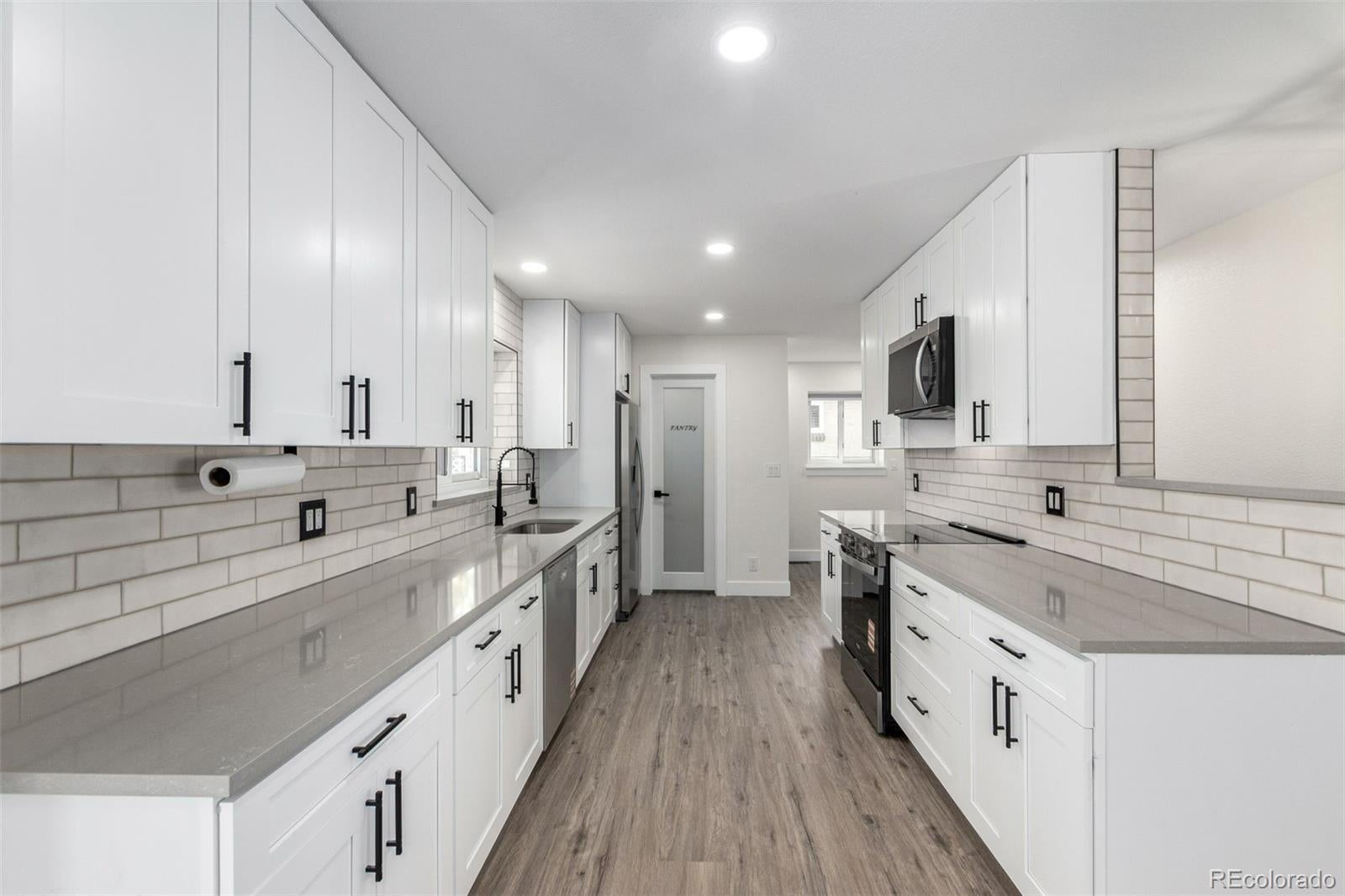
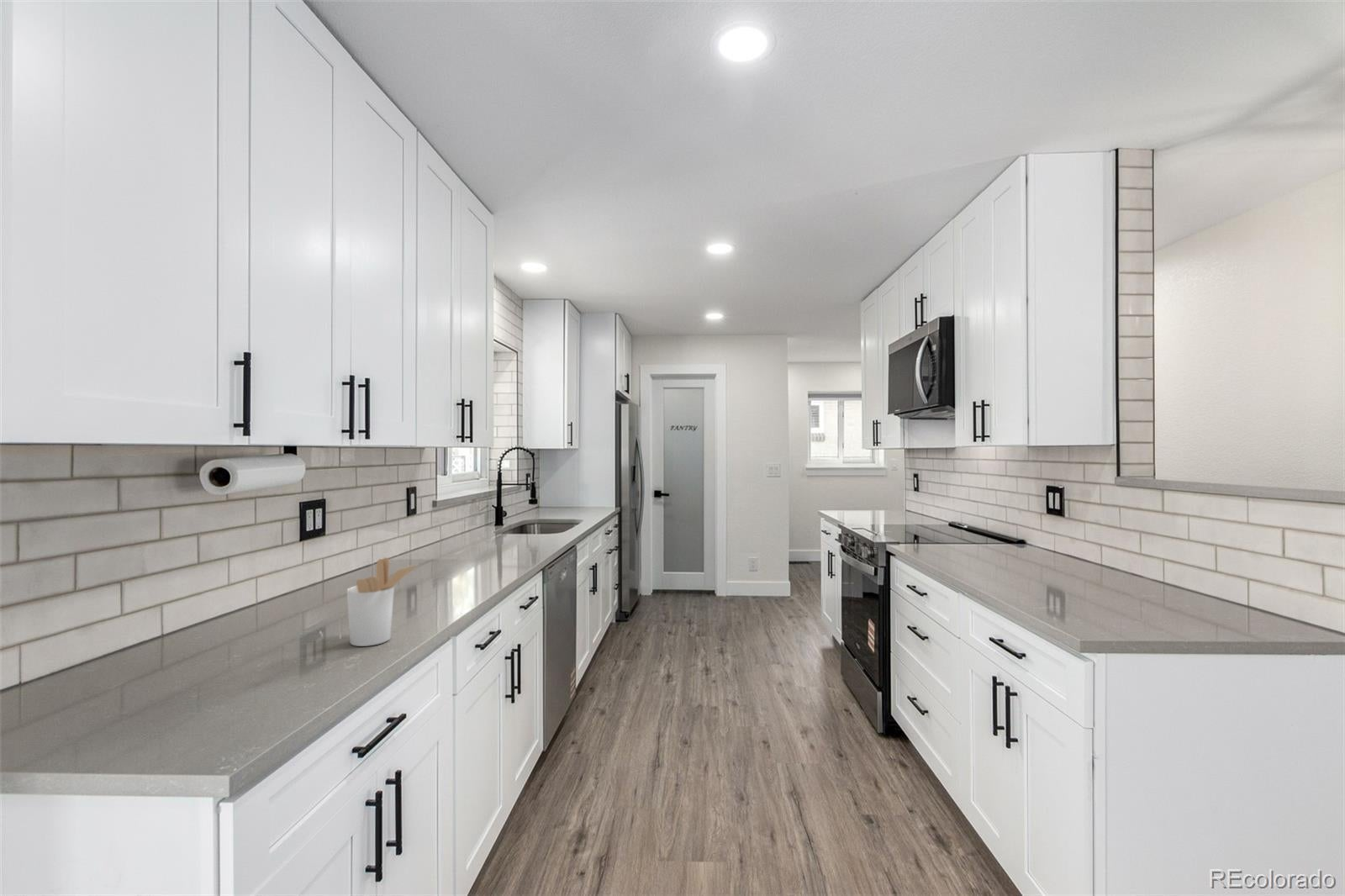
+ utensil holder (382, 601)
